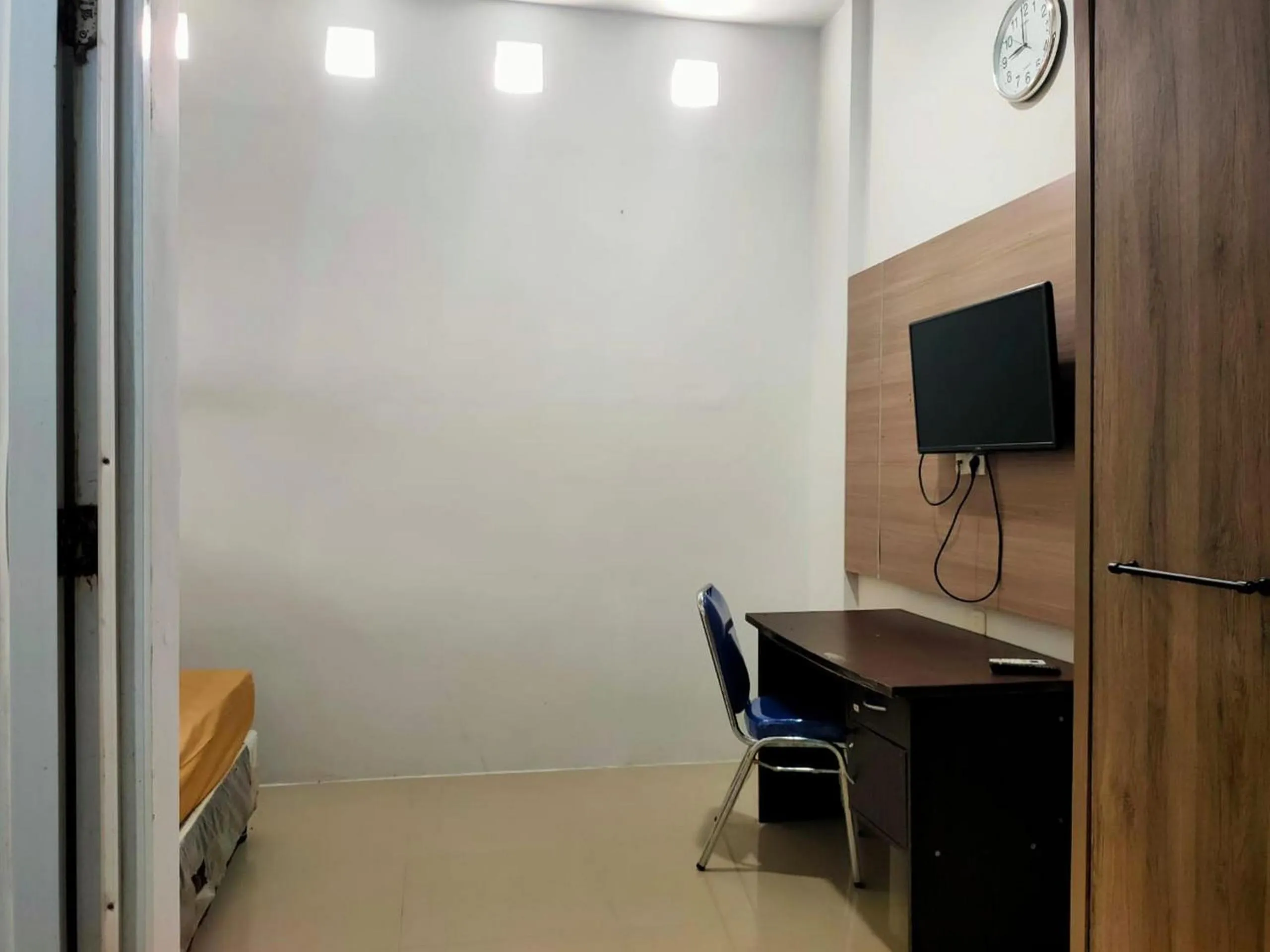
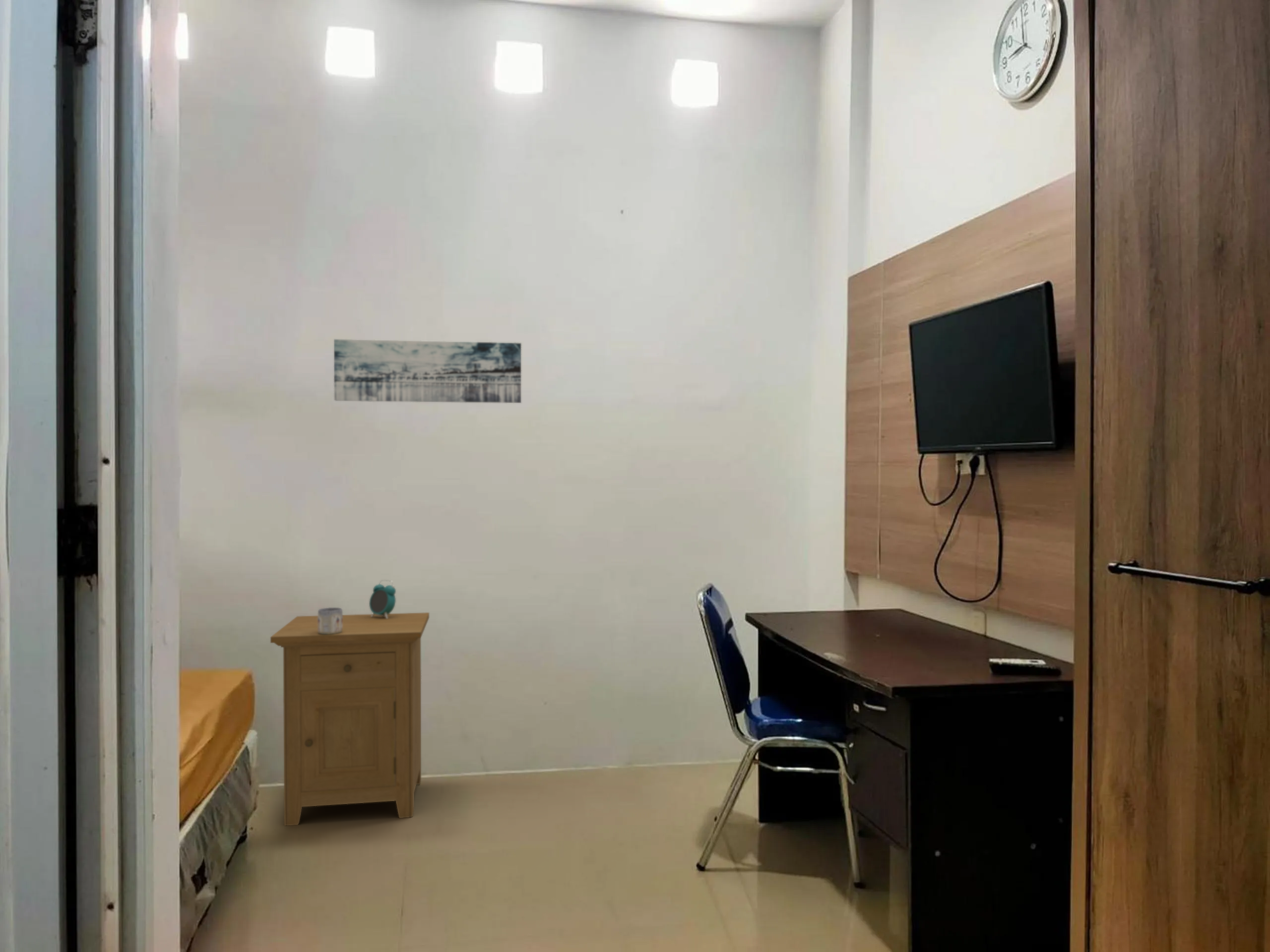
+ mug (331, 619)
+ nightstand (356, 713)
+ wall art (429, 371)
+ alarm clock (382, 598)
